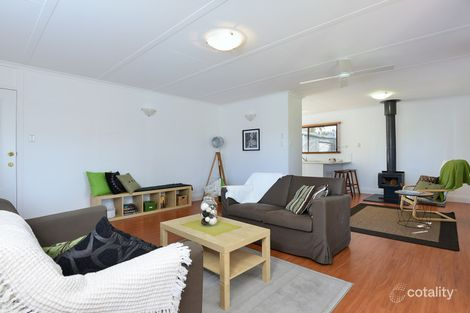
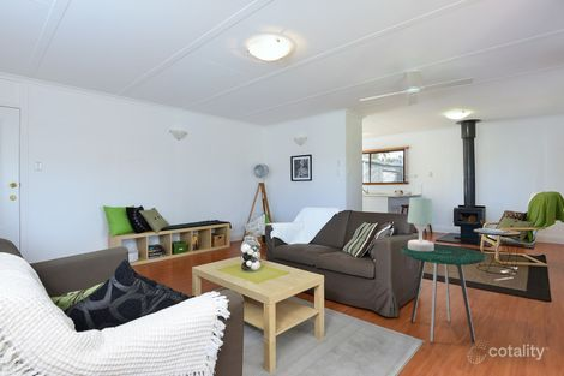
+ table lamp (420, 222)
+ side table (436, 290)
